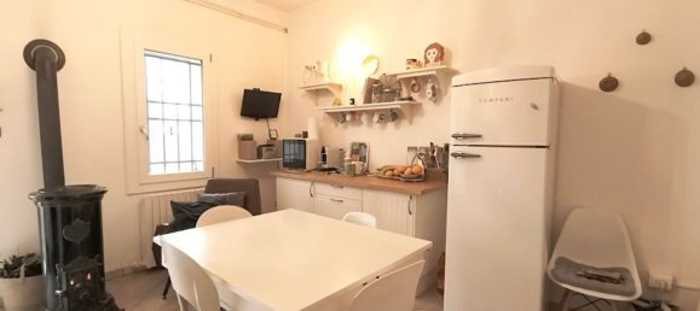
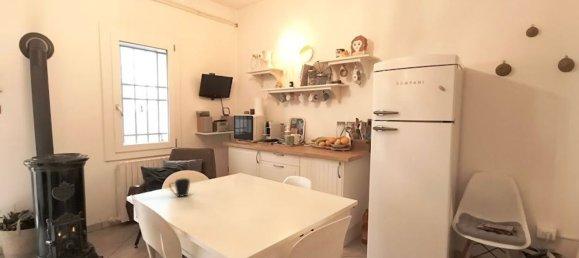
+ mug (179, 188)
